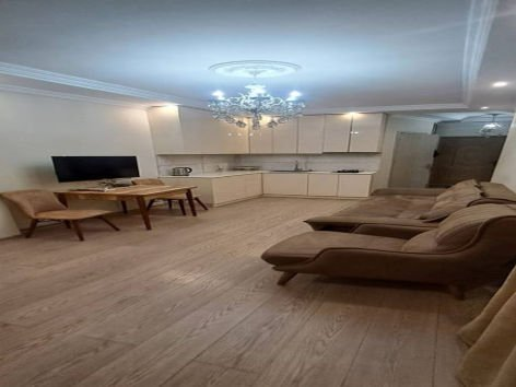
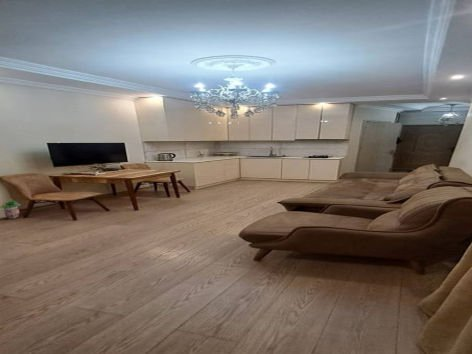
+ potted plant (10, 208)
